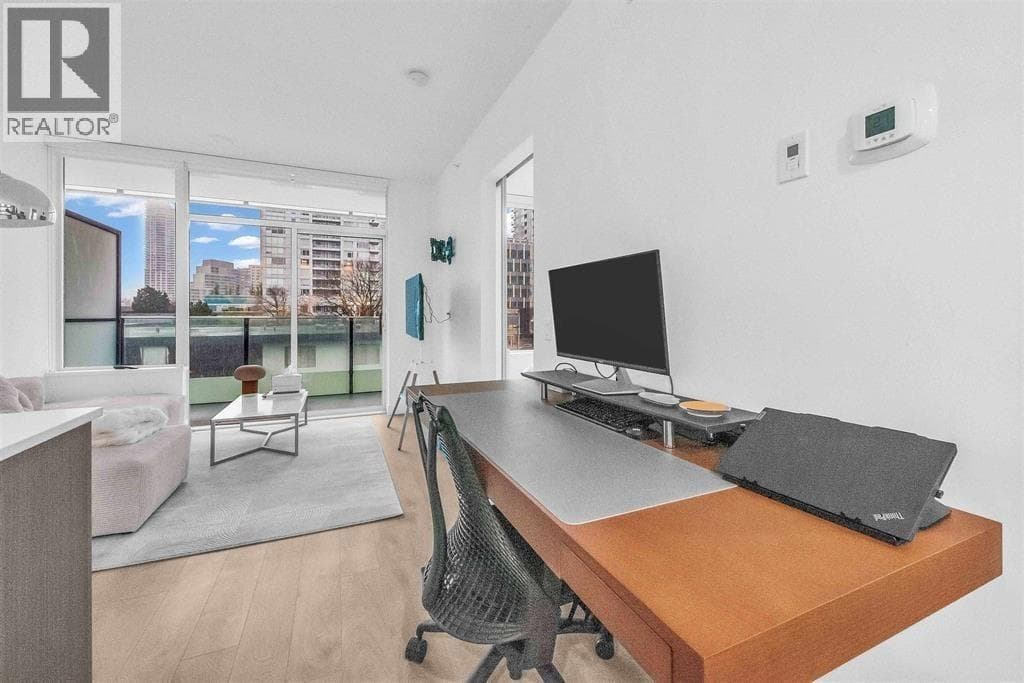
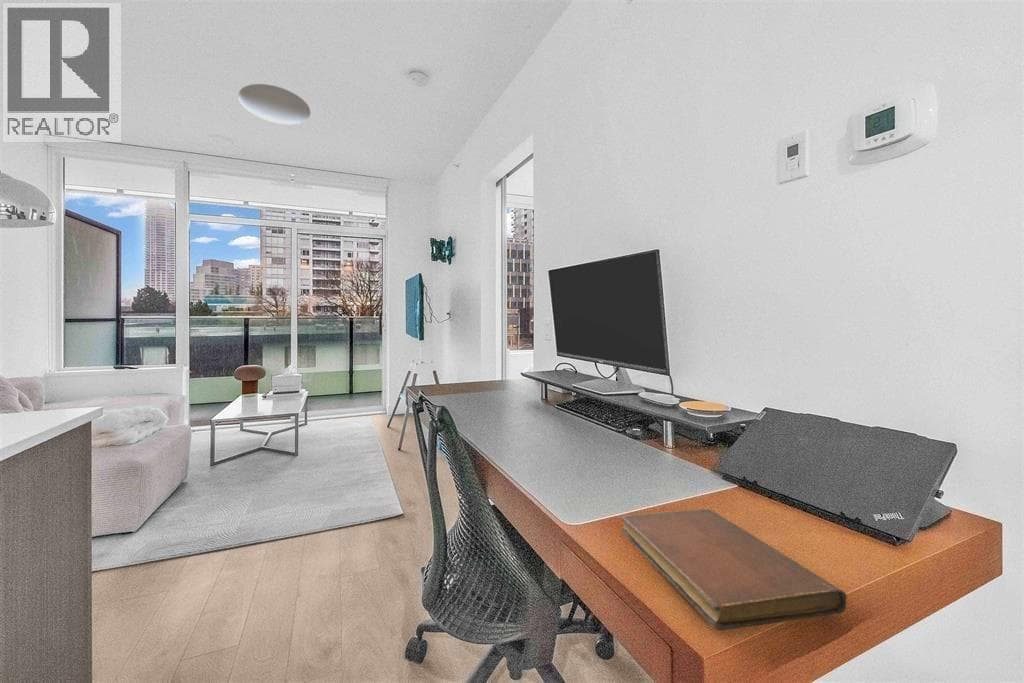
+ notebook (713, 555)
+ ceiling light (275, 105)
